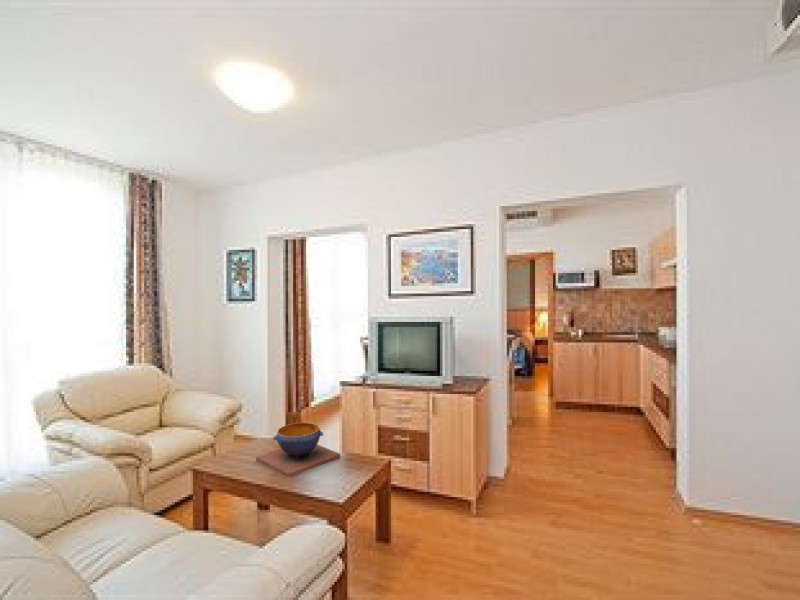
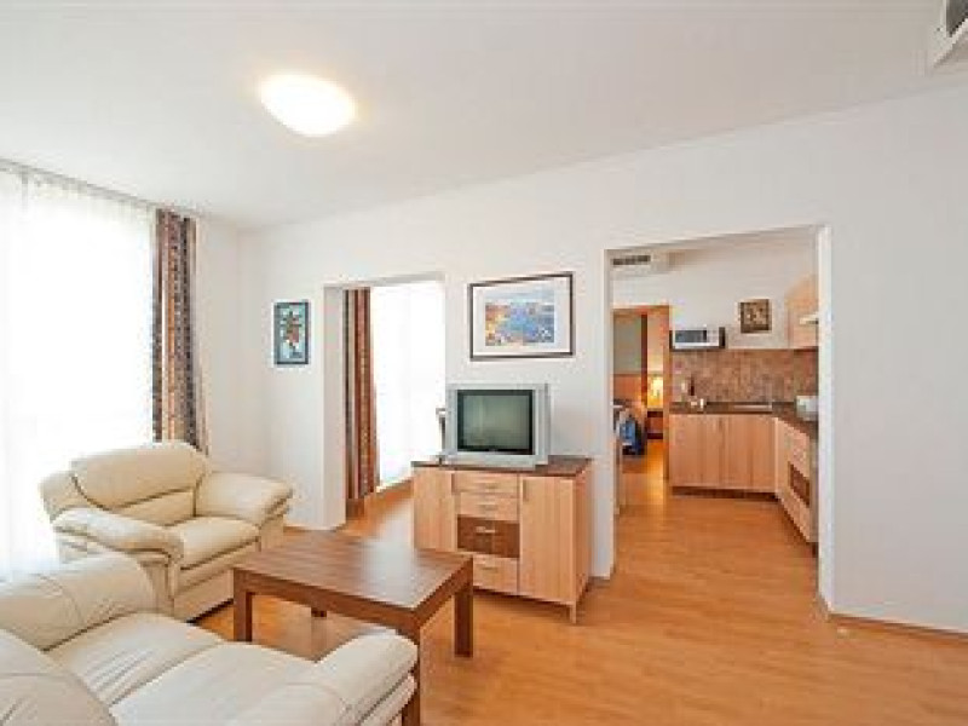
- decorative bowl (298, 443)
